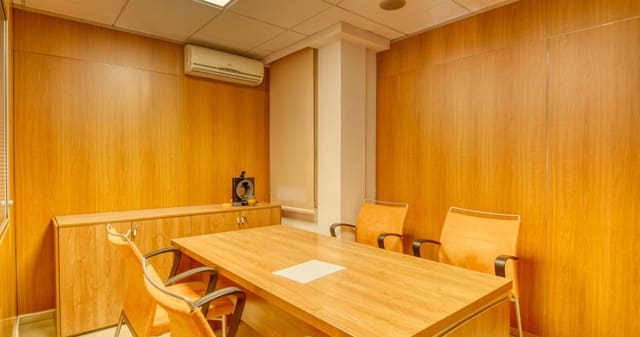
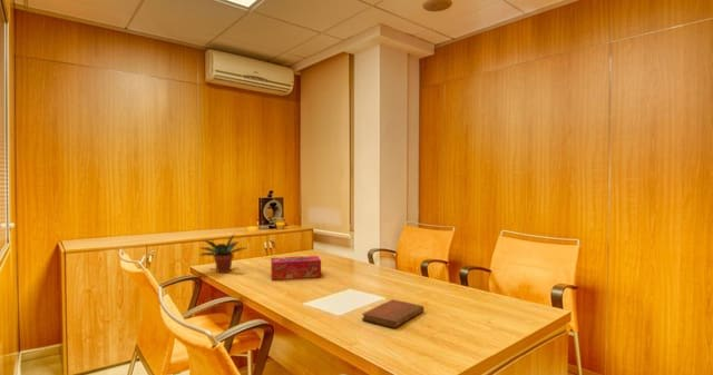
+ notebook (393, 312)
+ tissue box (295, 267)
+ potted plant (223, 251)
